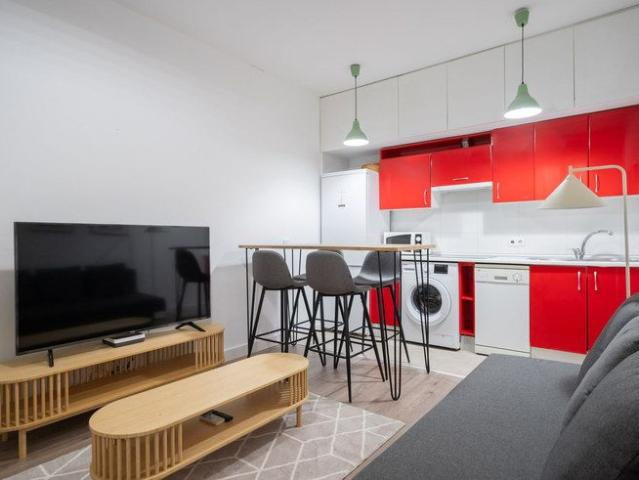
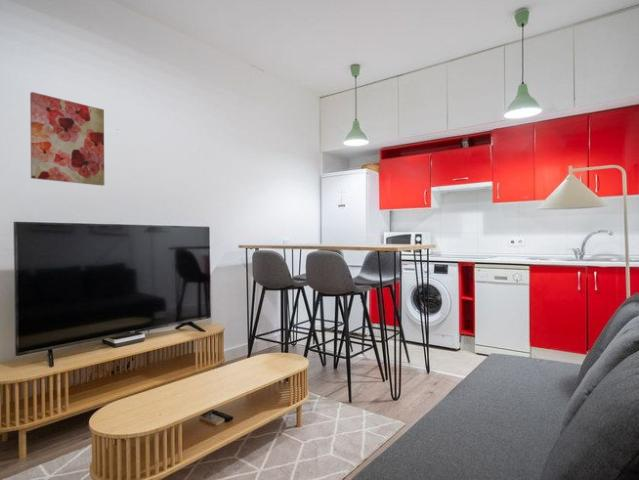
+ wall art (69, 141)
